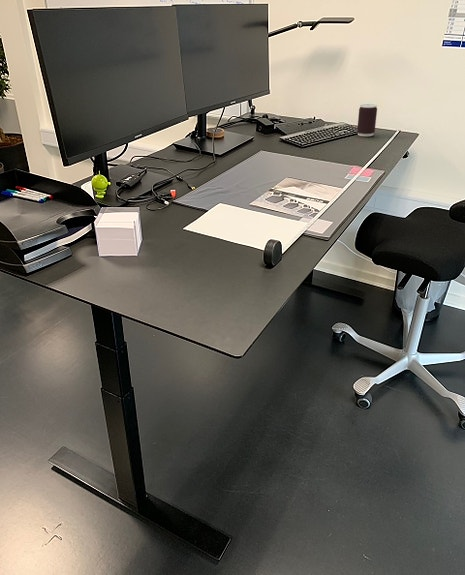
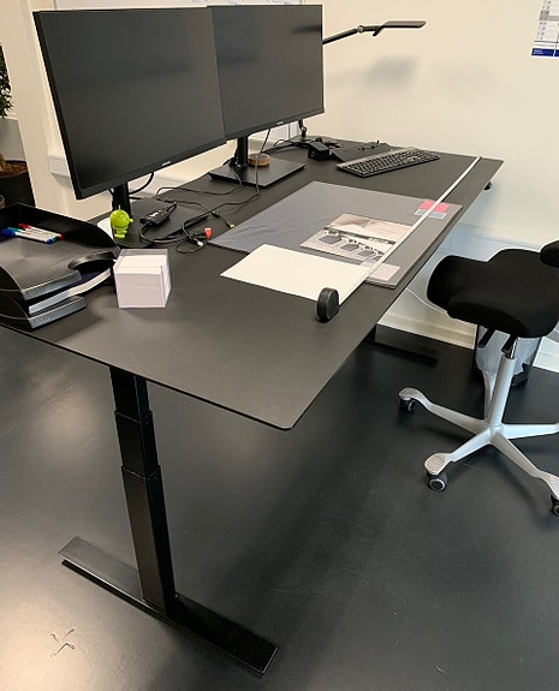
- beverage can (367, 120)
